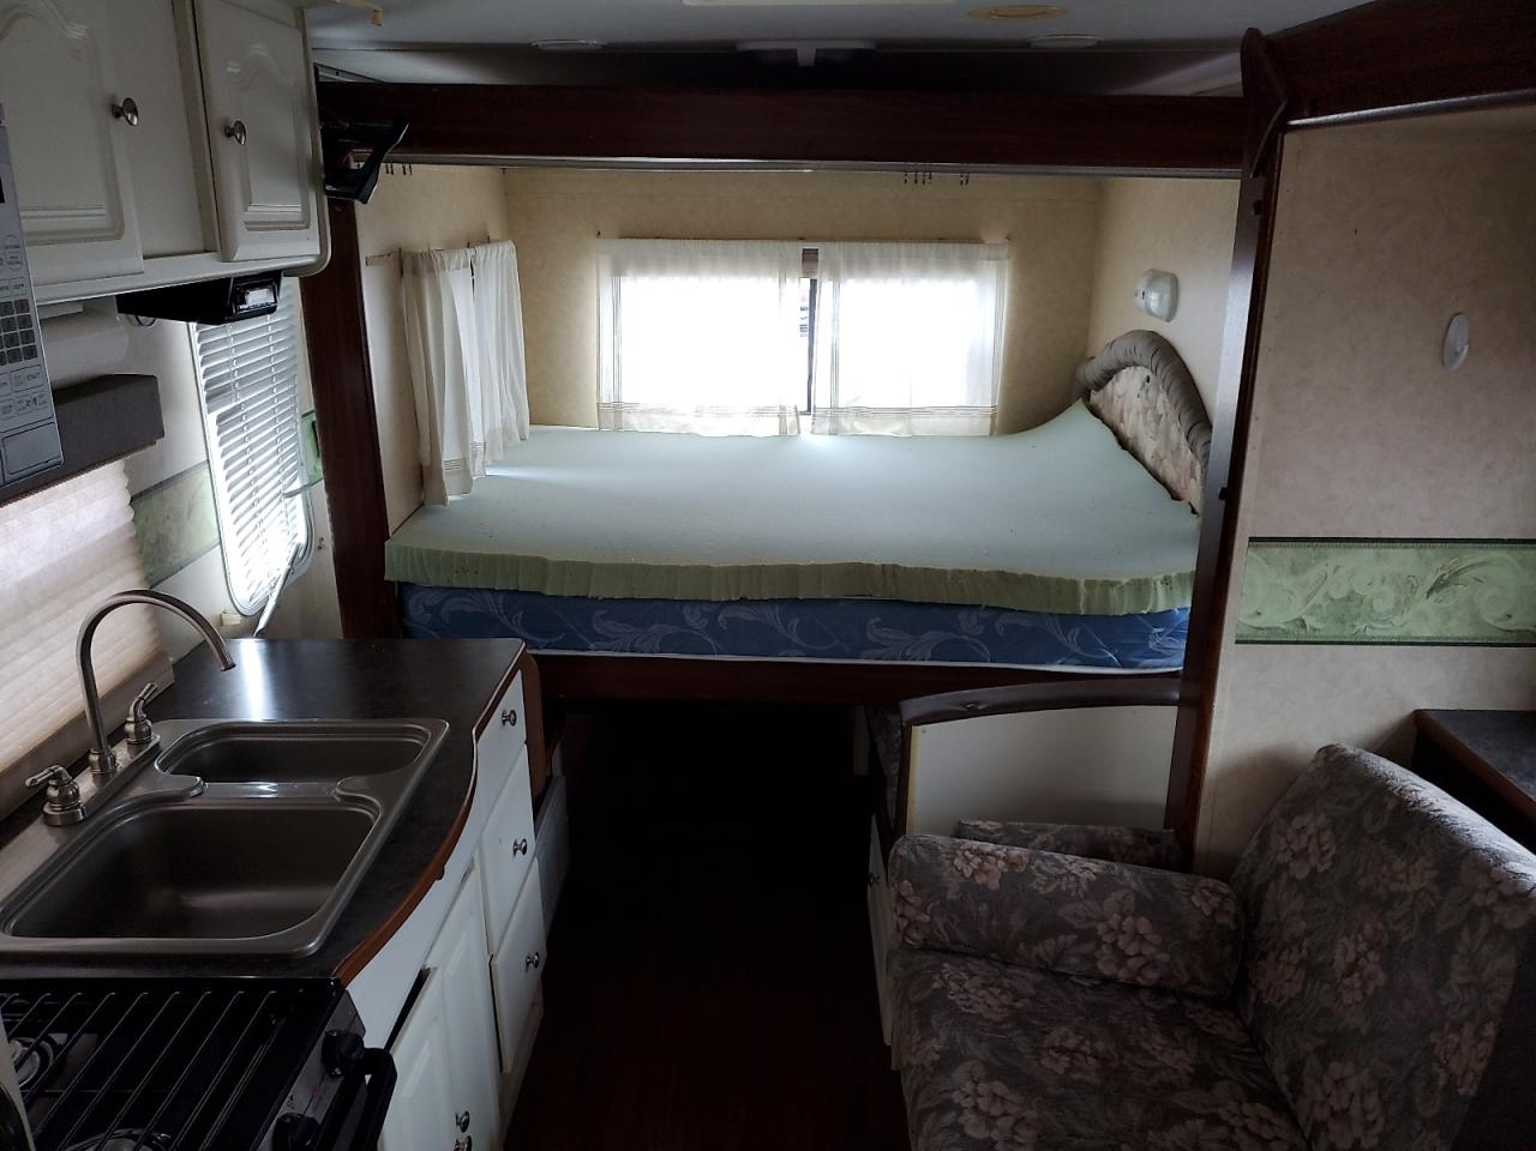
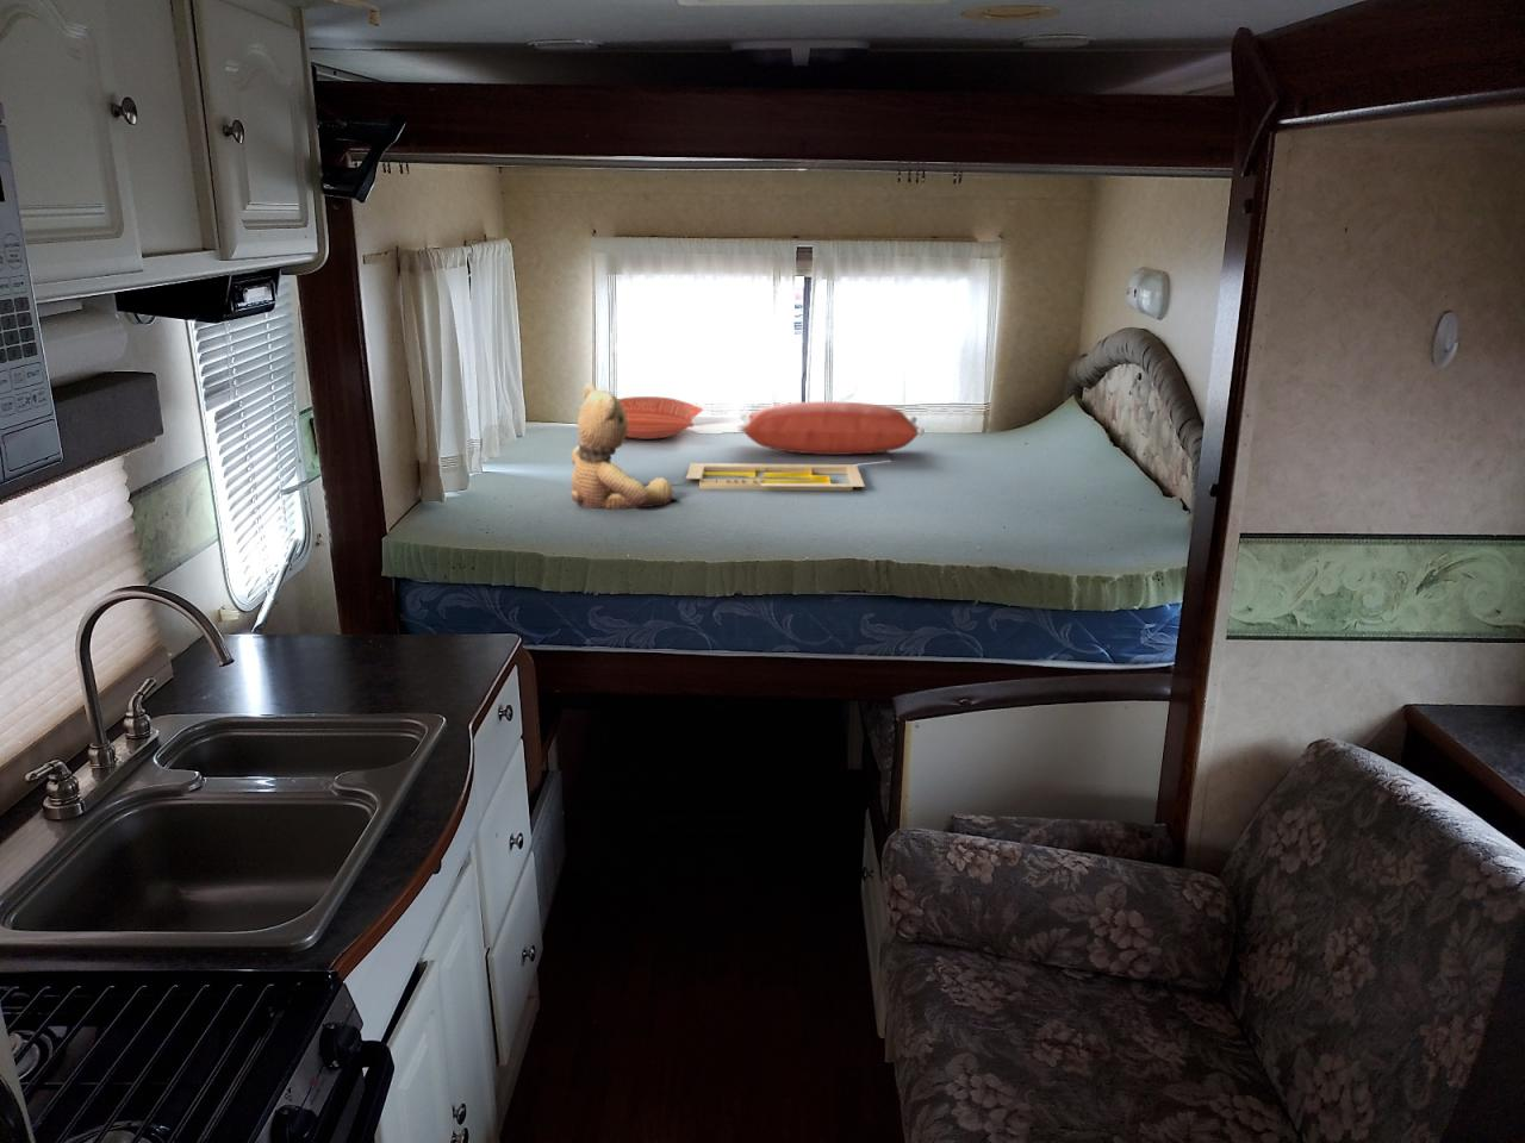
+ pillow (646, 415)
+ serving tray (773, 477)
+ pillow (829, 426)
+ teddy bear (612, 443)
